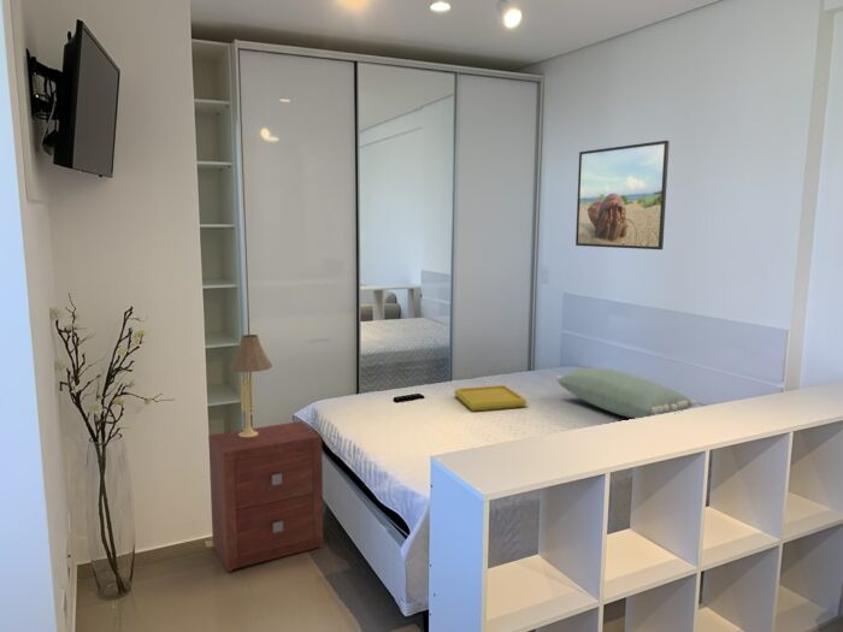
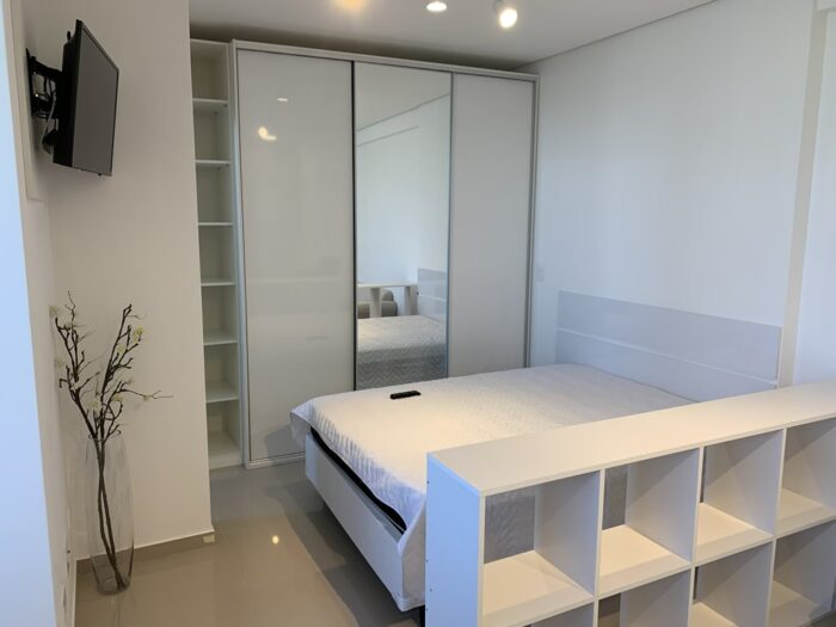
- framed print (618, 197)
- table lamp (250, 382)
- nightstand (267, 492)
- serving tray (489, 397)
- pillow (623, 391)
